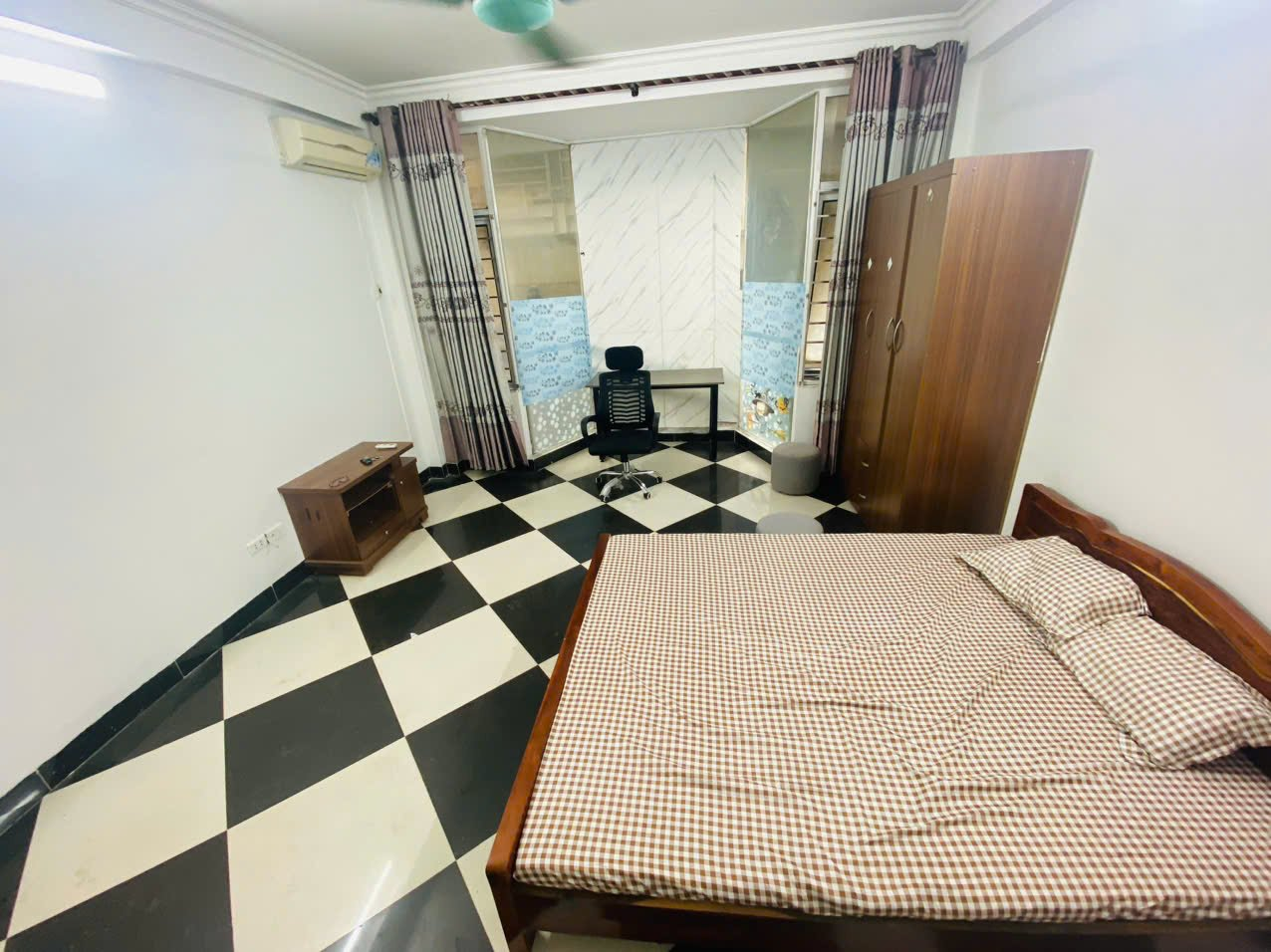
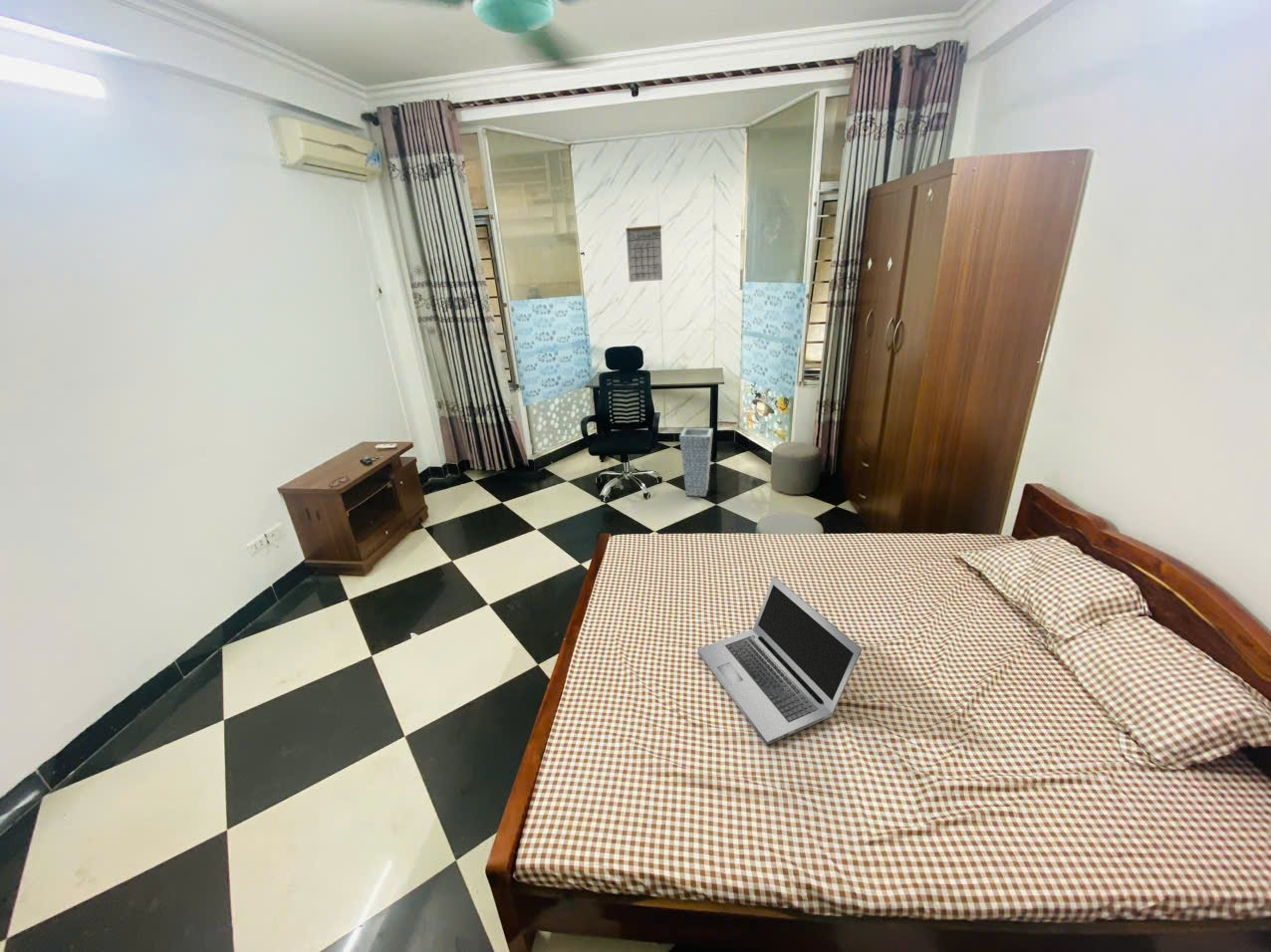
+ laptop (771, 650)
+ vase (696, 462)
+ calendar (643, 247)
